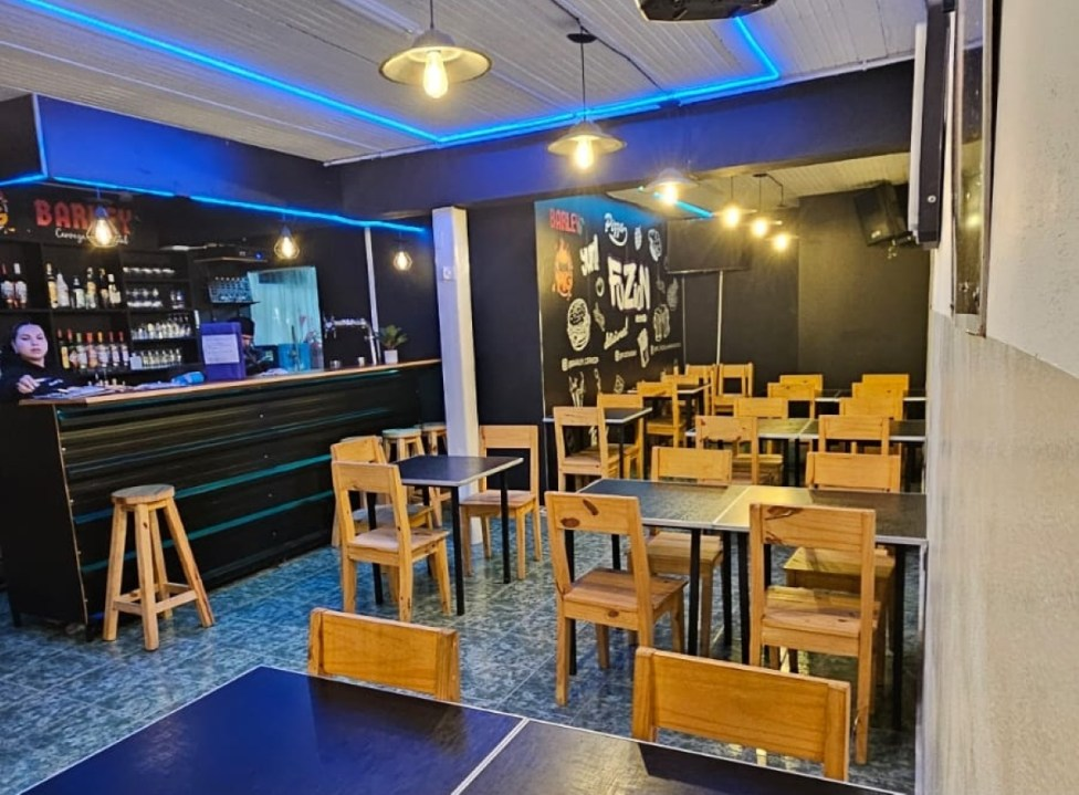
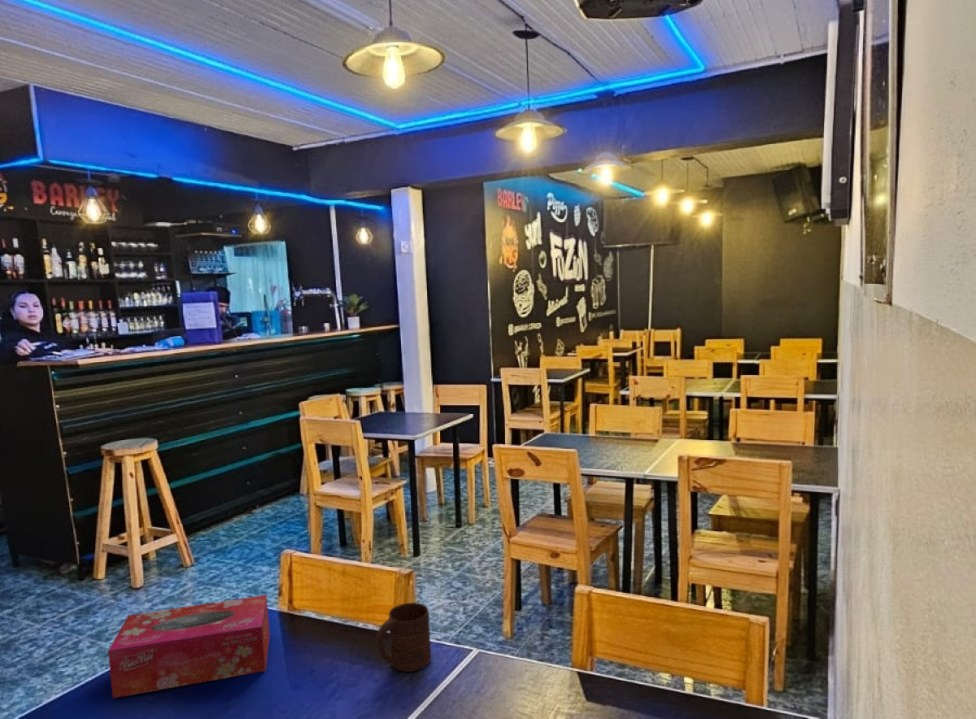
+ cup (405, 639)
+ tissue box (195, 642)
